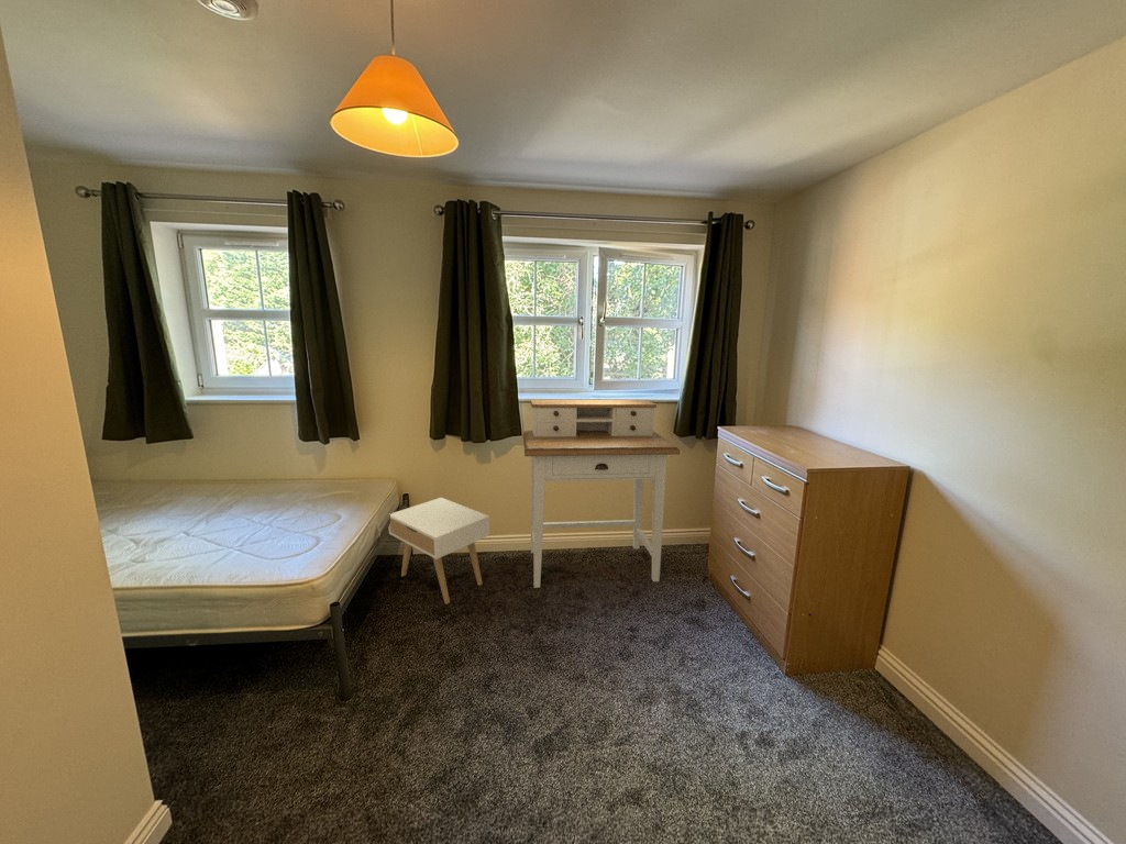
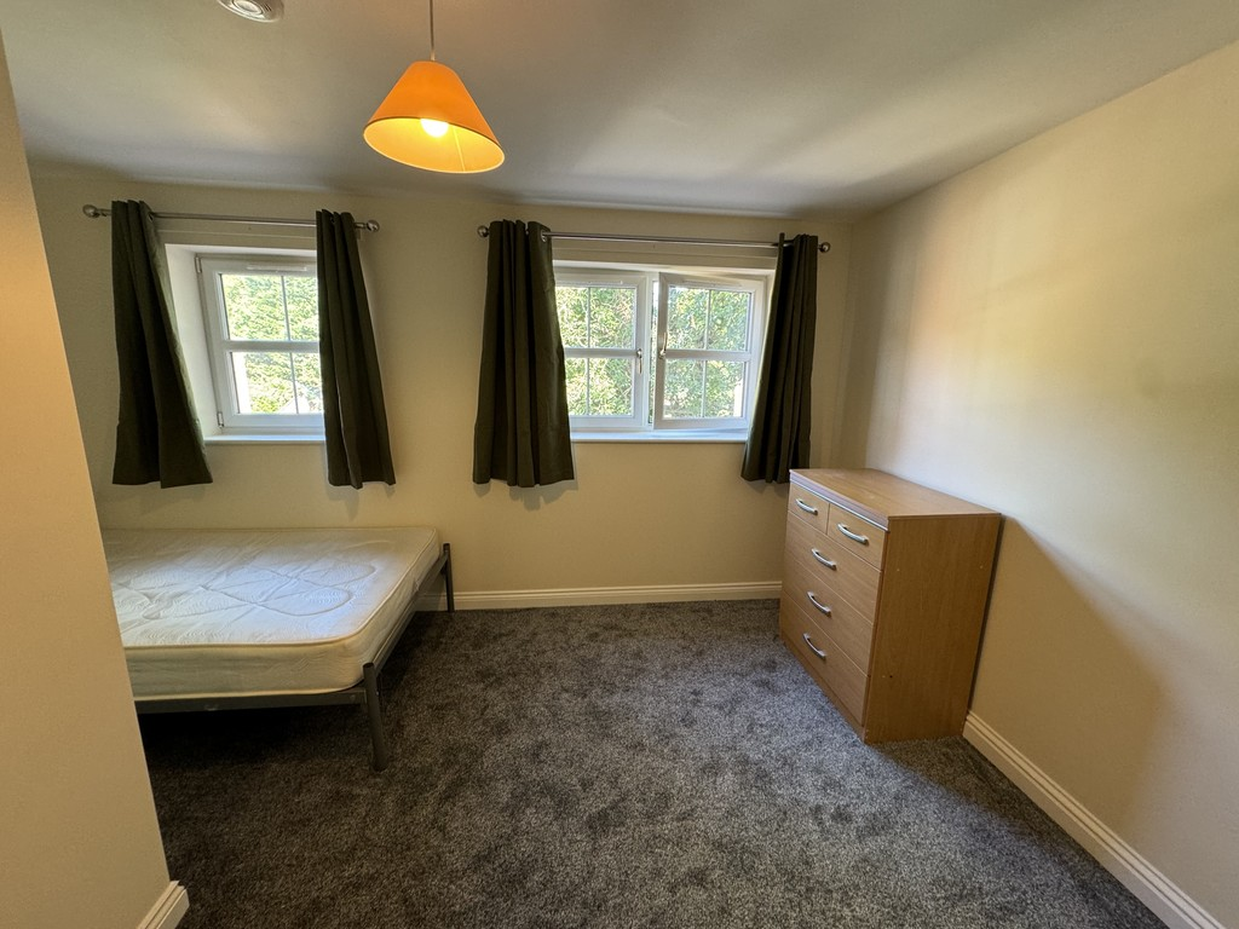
- desk (594, 479)
- nightstand (440, 547)
